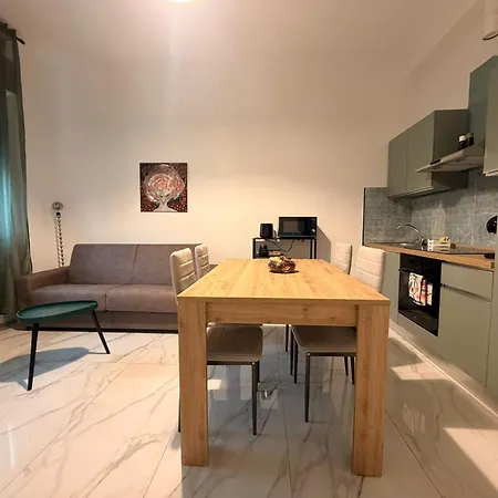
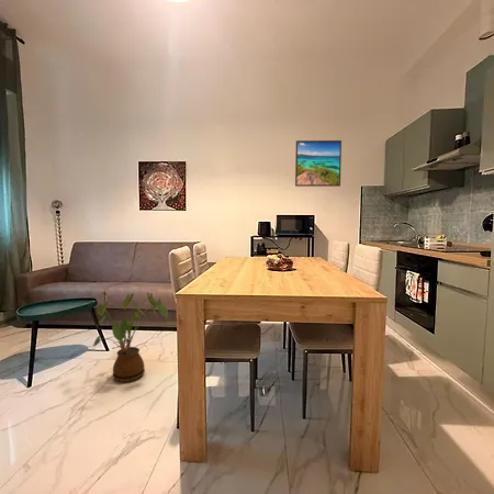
+ house plant (130, 337)
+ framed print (317, 164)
